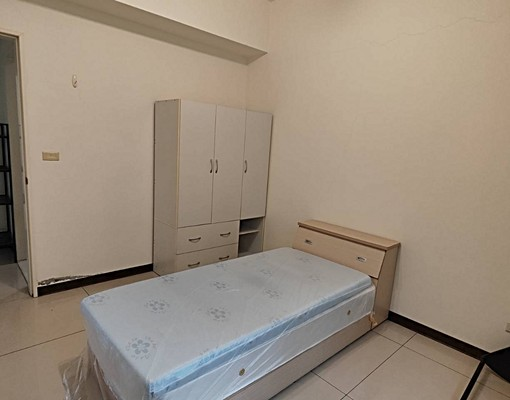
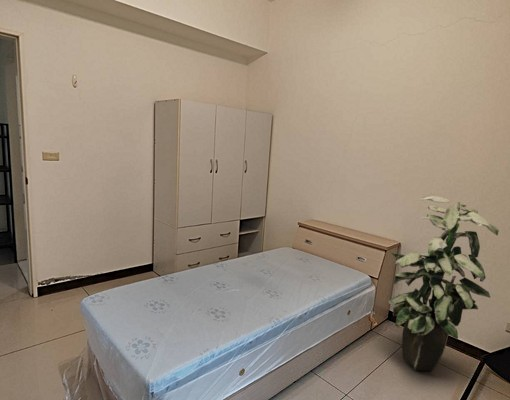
+ indoor plant (433, 282)
